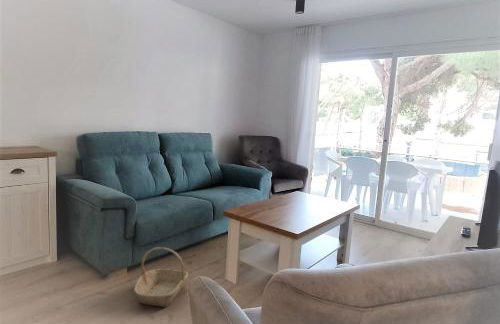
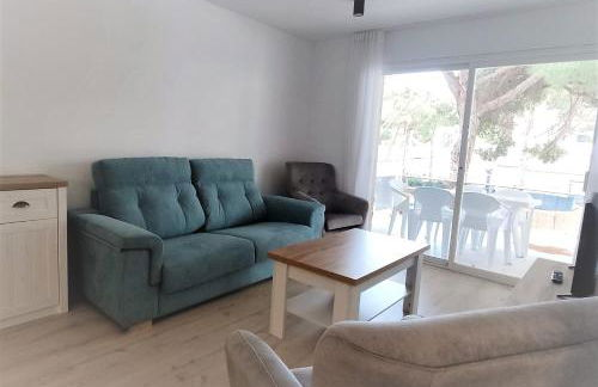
- basket (163, 271)
